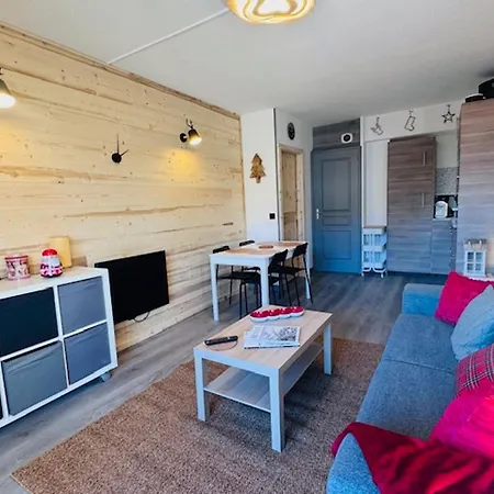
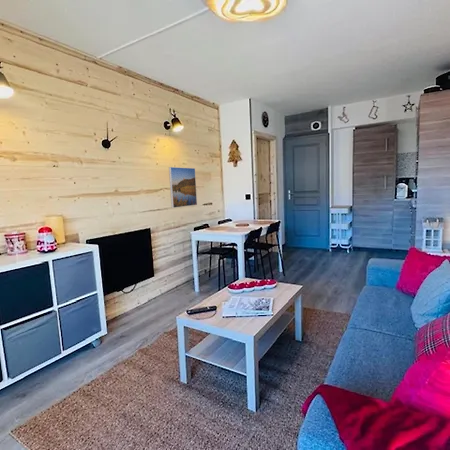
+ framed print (183, 187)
